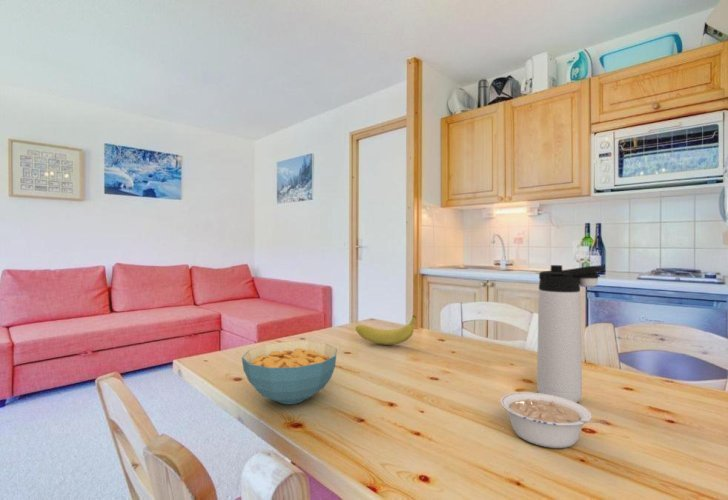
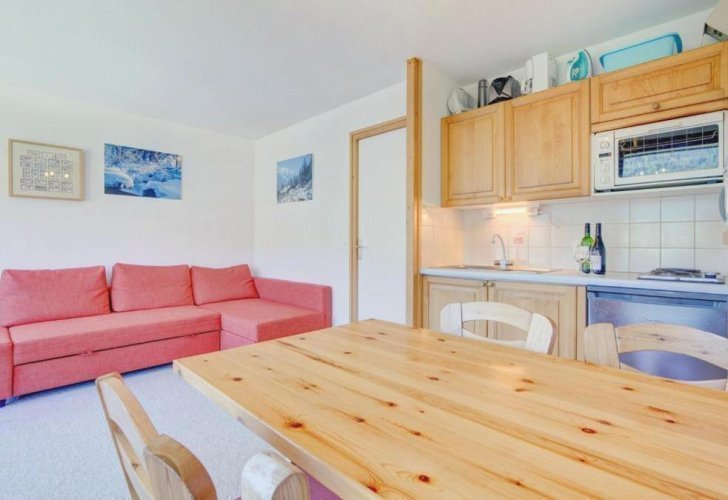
- thermos bottle (569, 331)
- legume (547, 418)
- fruit (385, 330)
- cereal bowl (291, 375)
